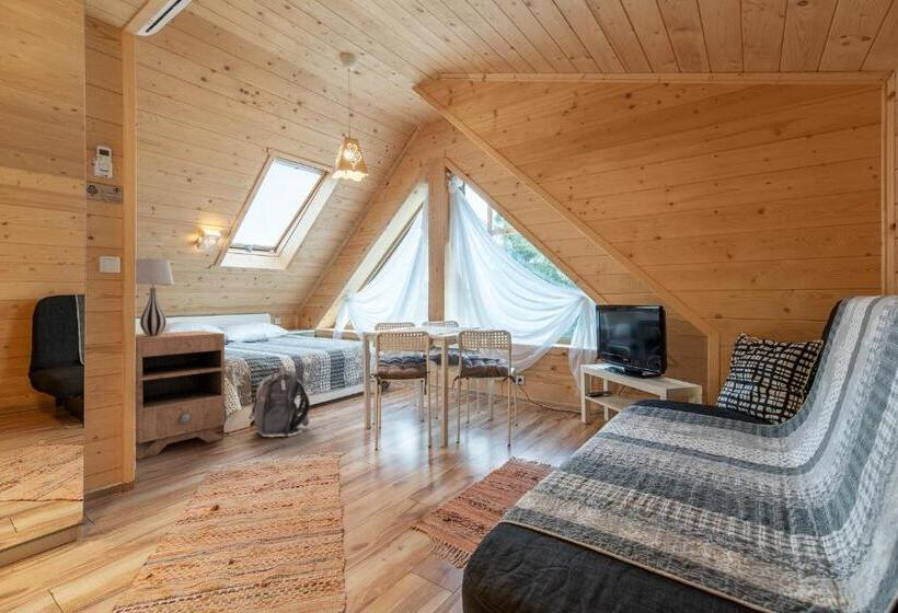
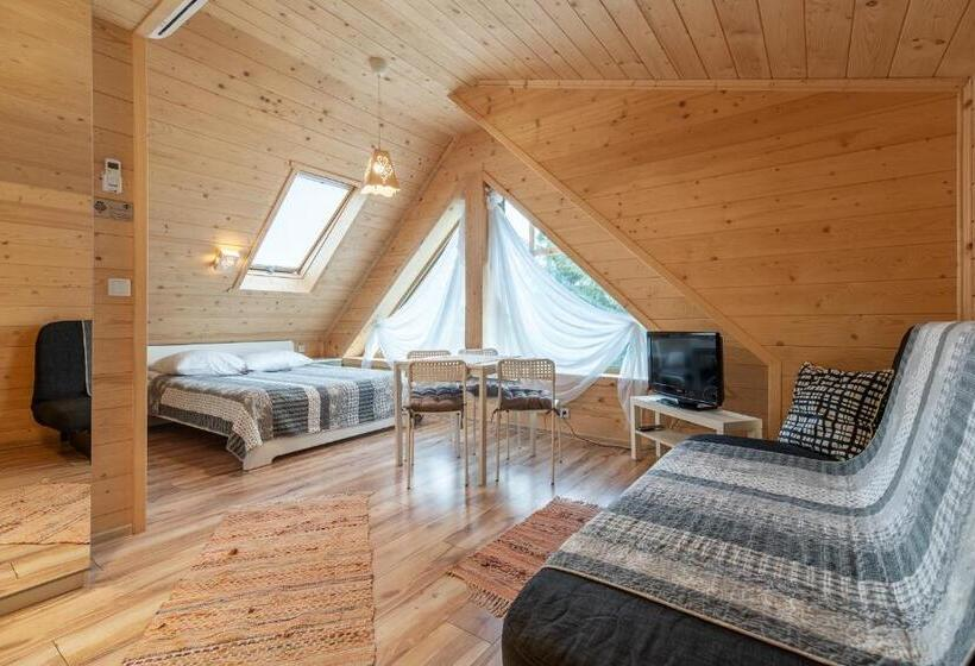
- nightstand (174, 389)
- backpack (280, 398)
- table lamp (152, 297)
